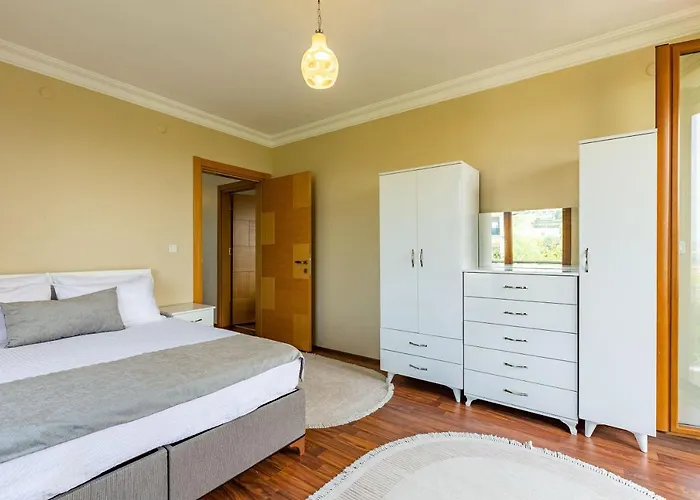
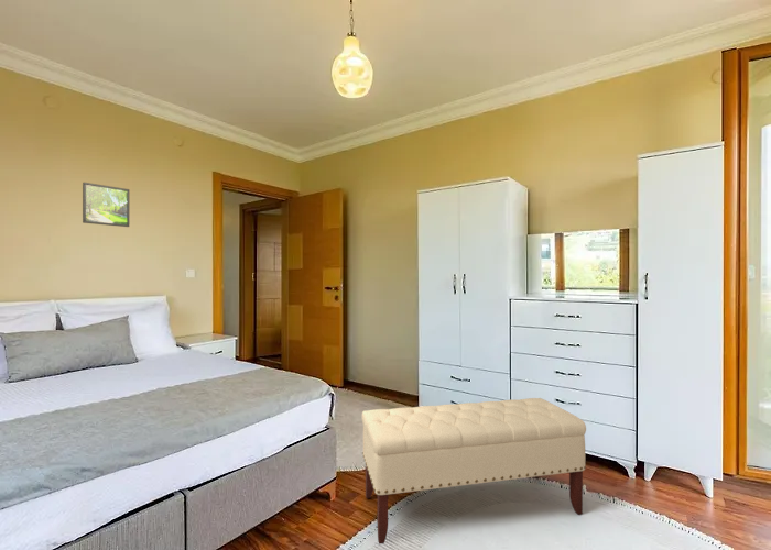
+ bench (469, 459)
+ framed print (107, 205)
